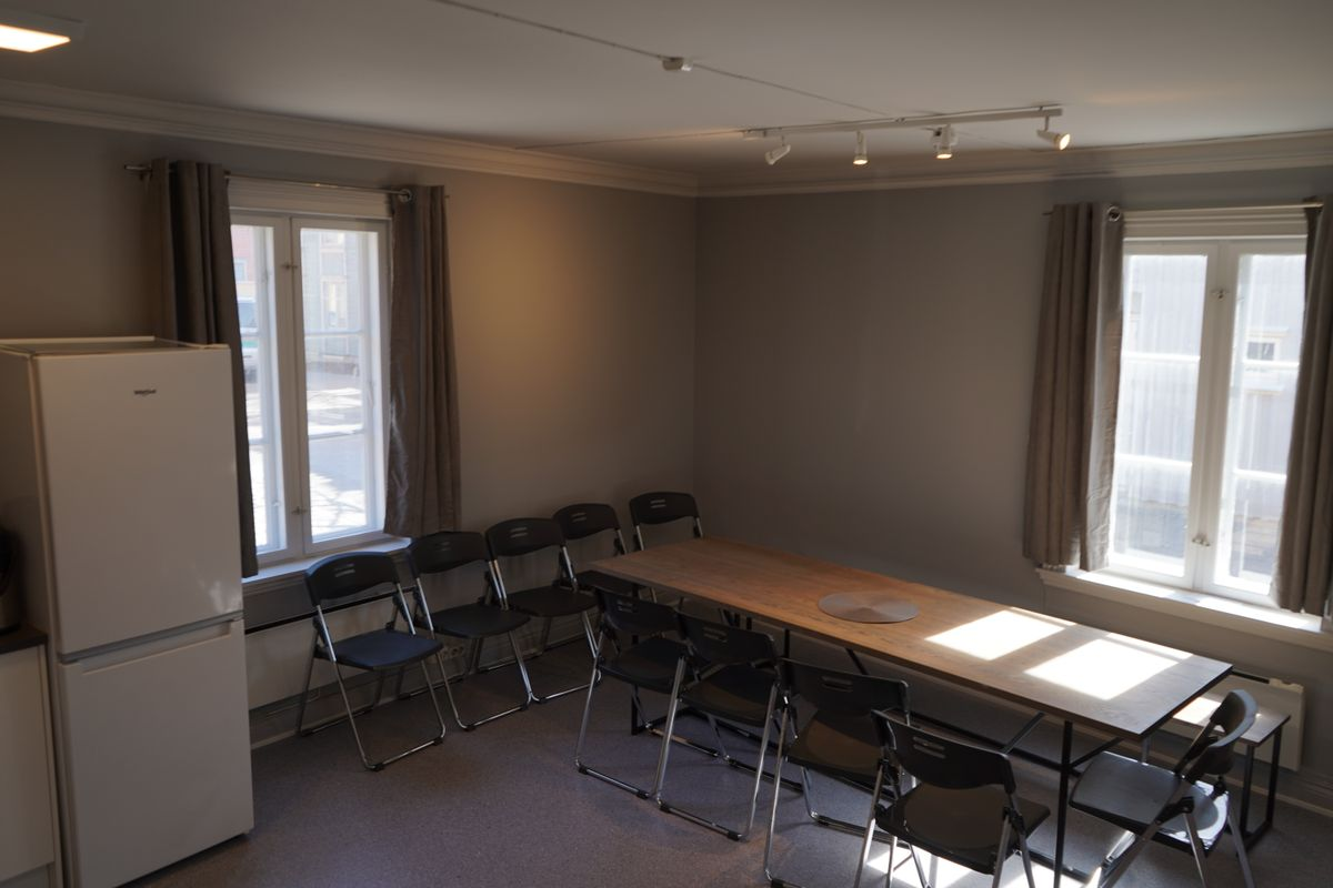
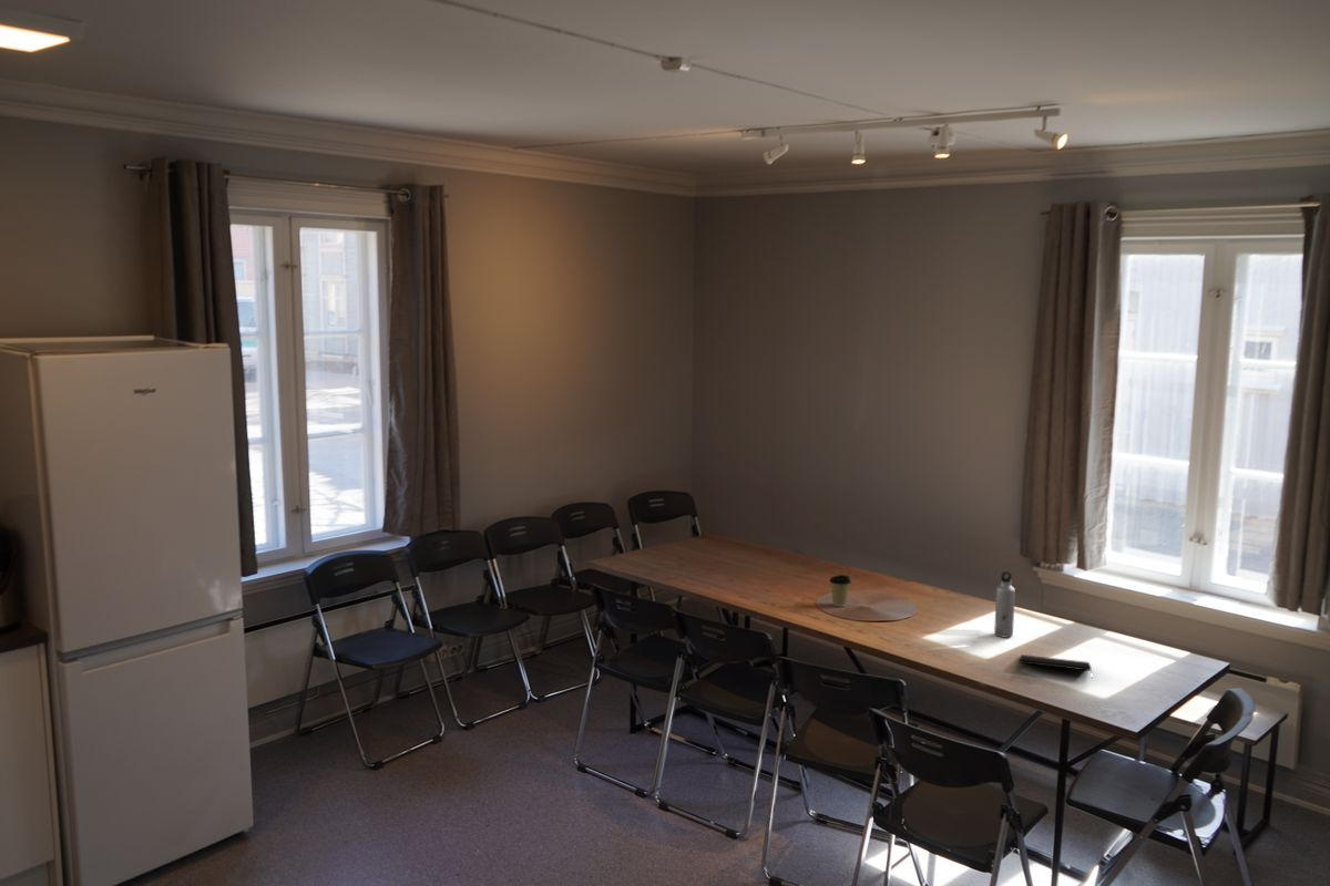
+ notepad (1054, 662)
+ coffee cup (839, 590)
+ water bottle (1004, 602)
